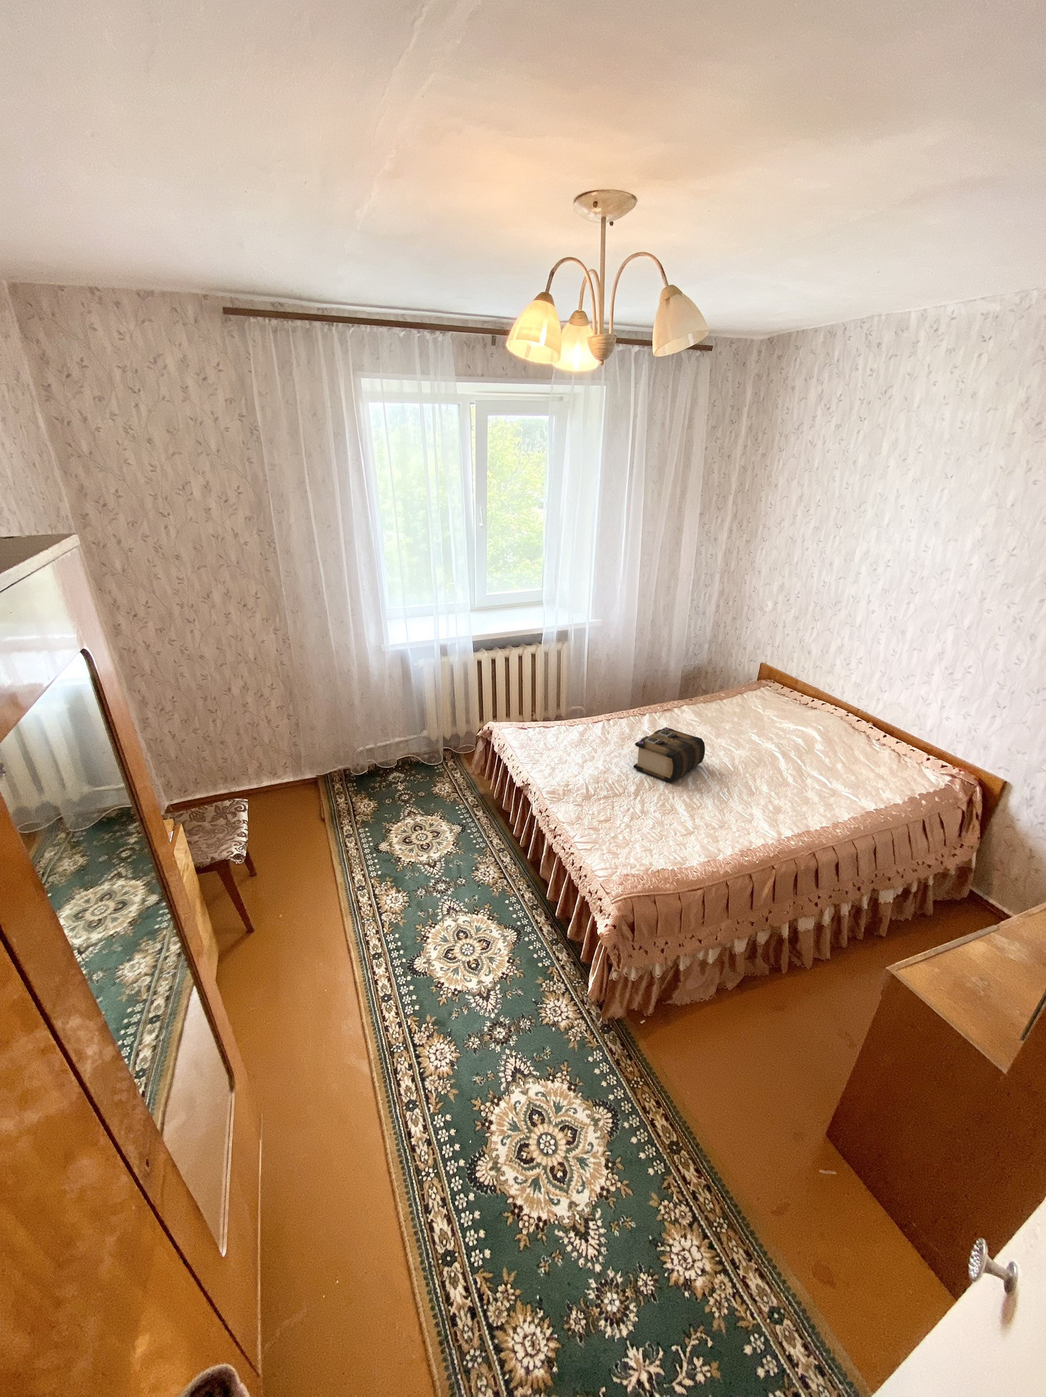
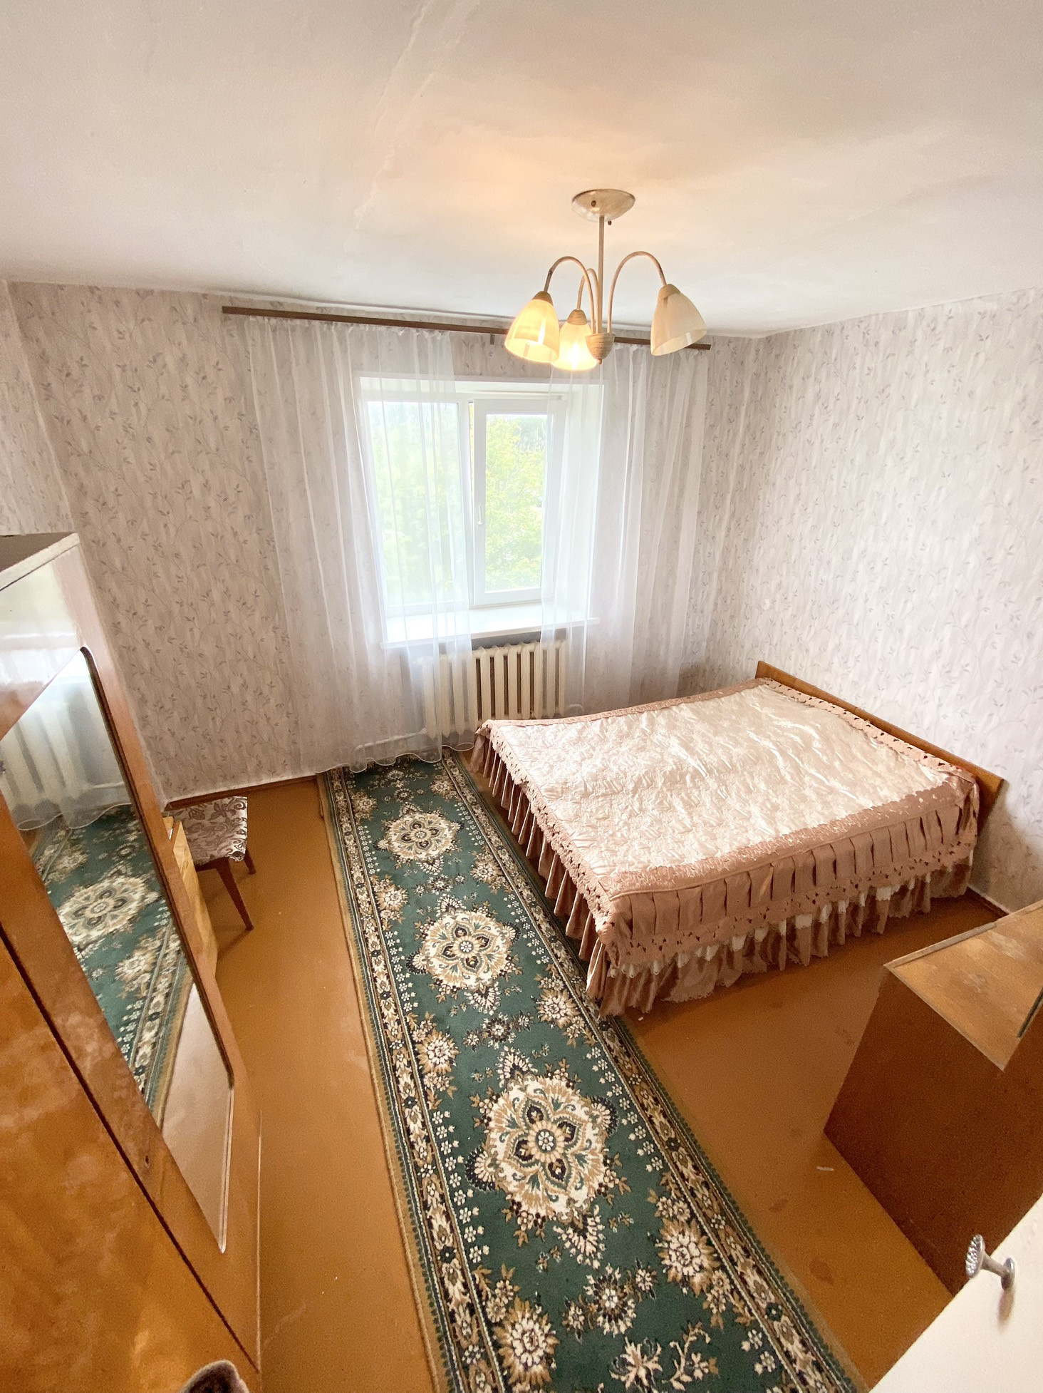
- book (669, 753)
